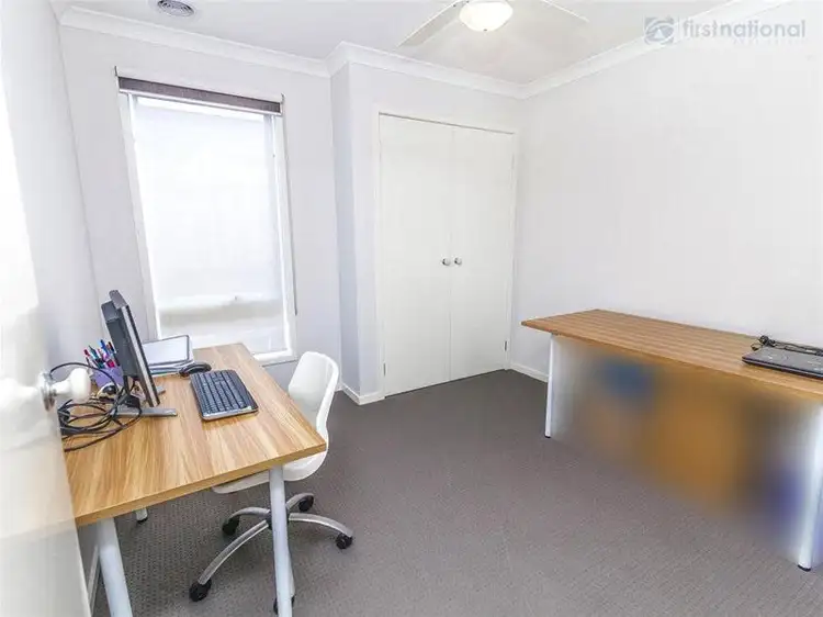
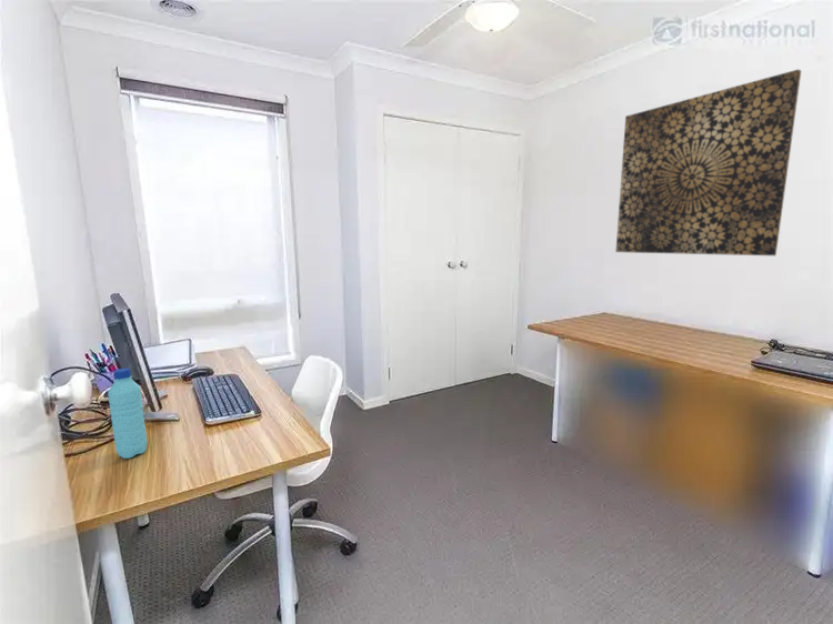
+ water bottle (127, 412)
+ wall art (691, 177)
